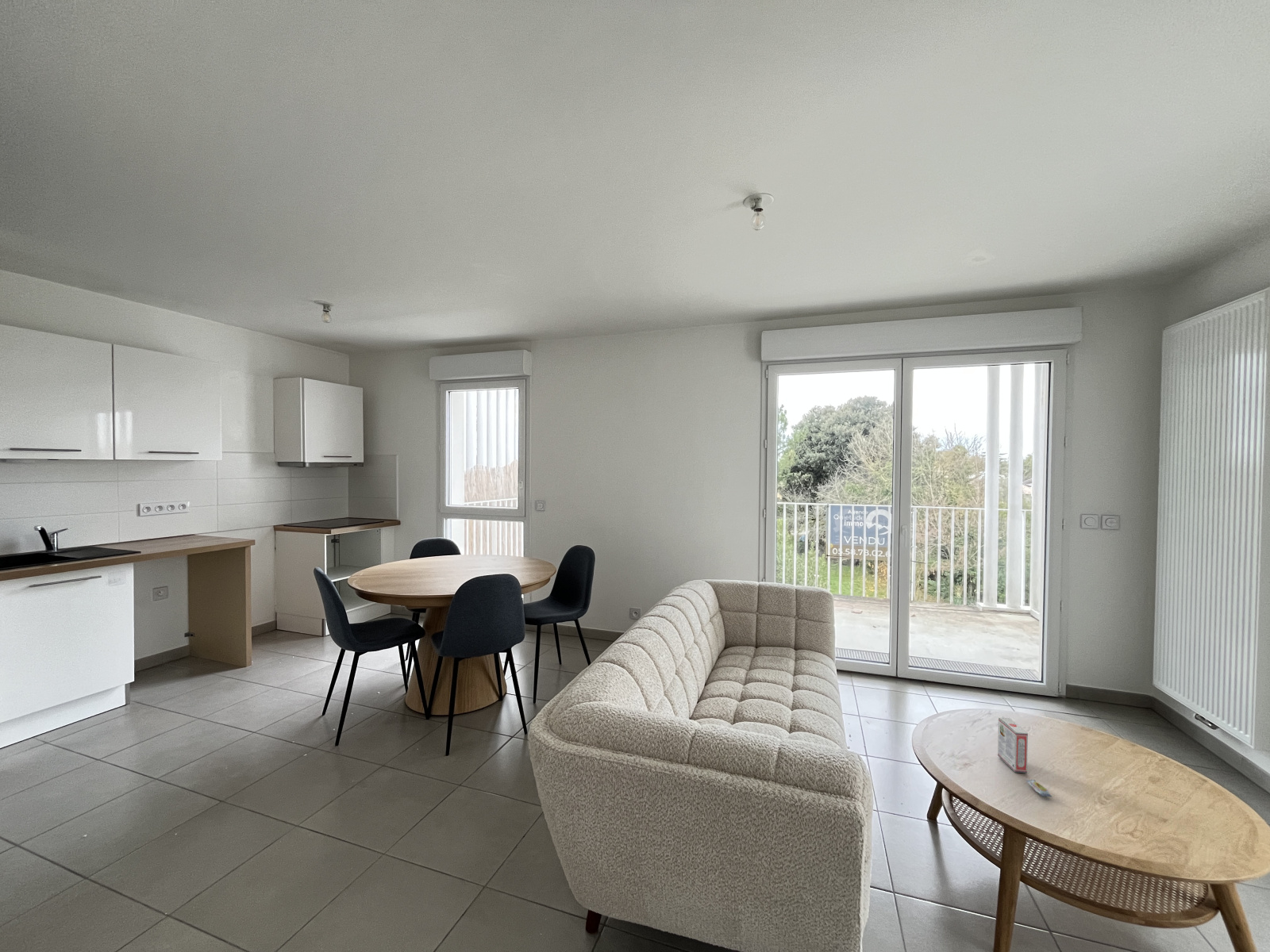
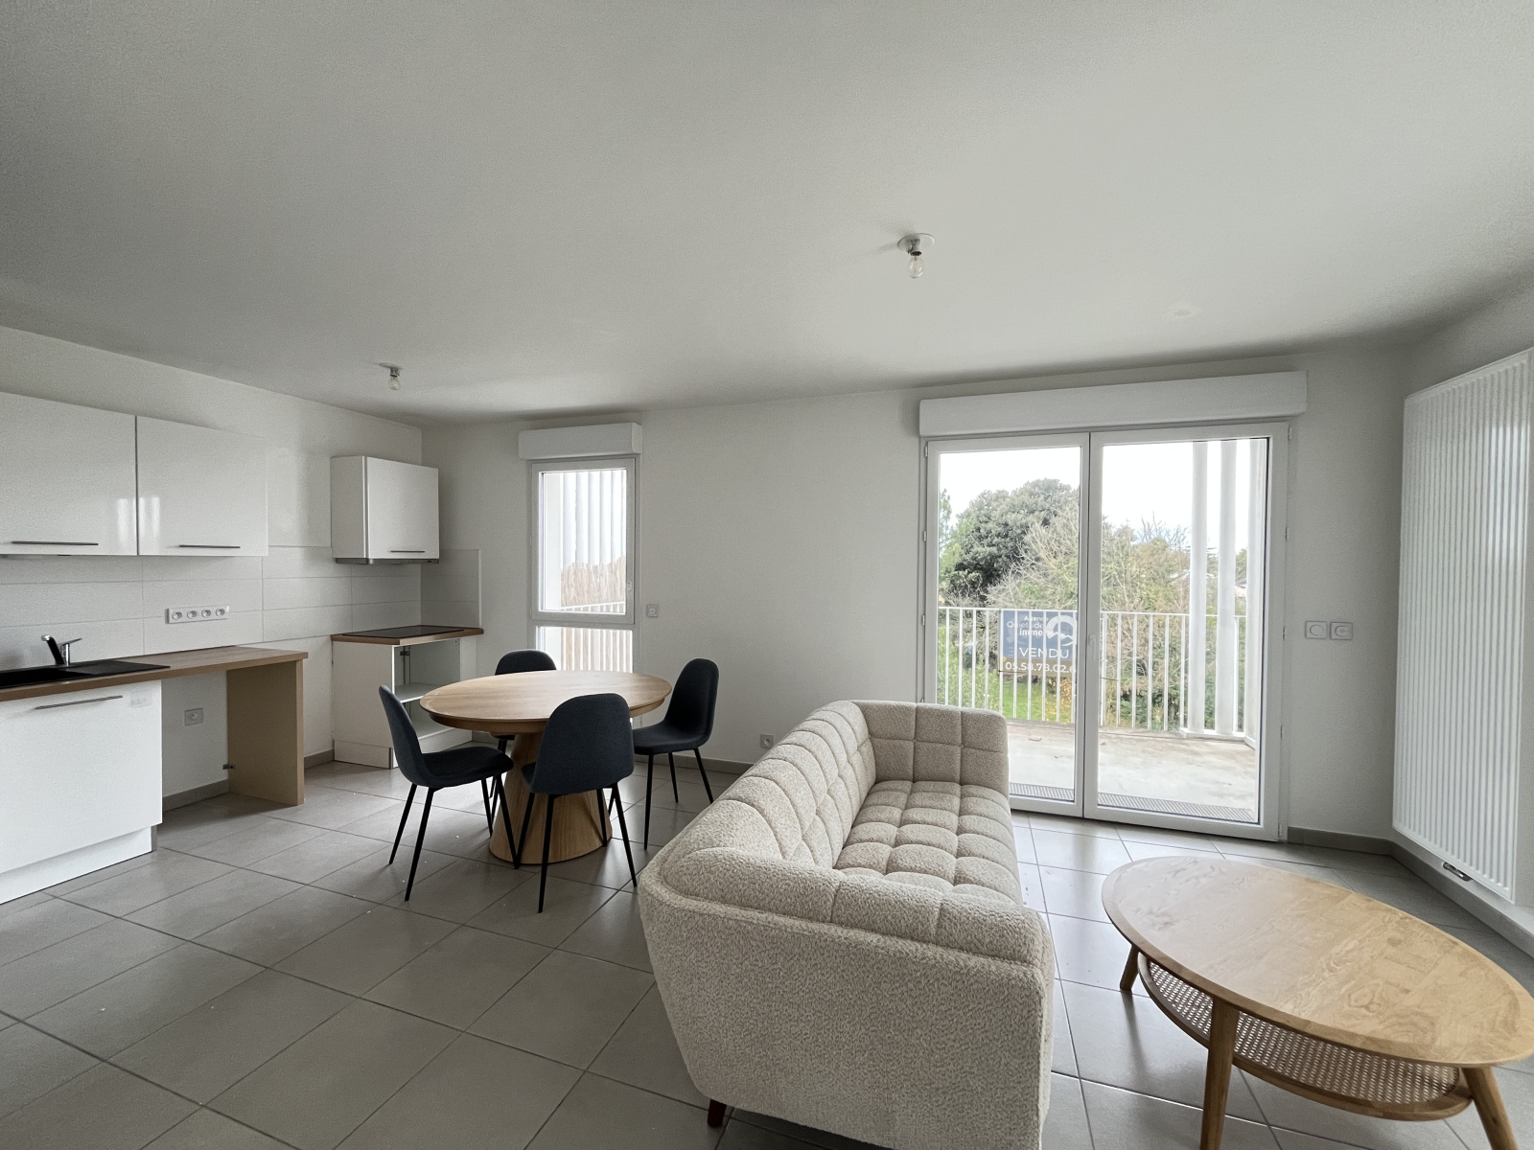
- snack box (1025, 756)
